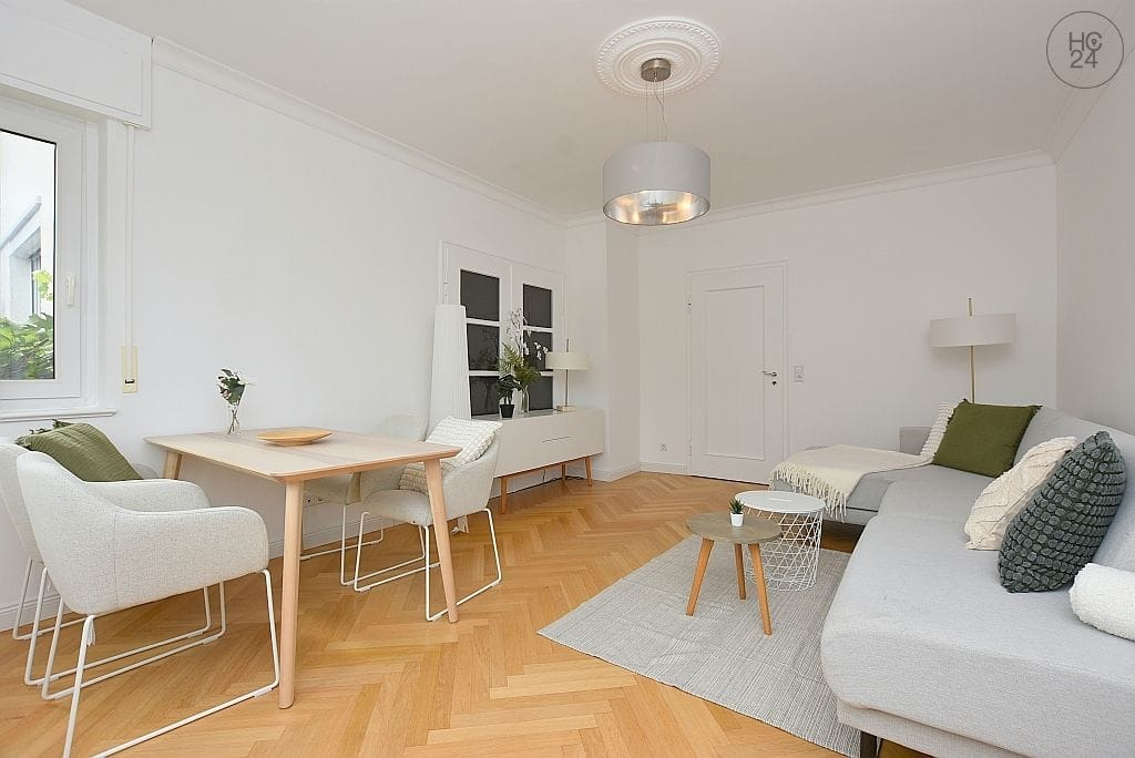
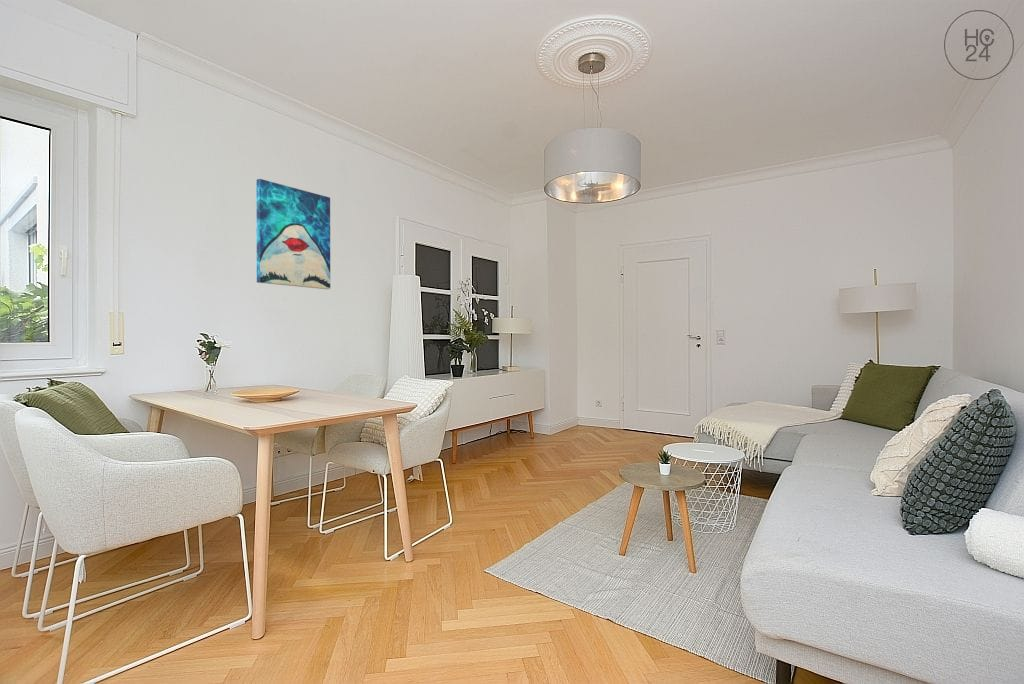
+ wall art (295, 237)
